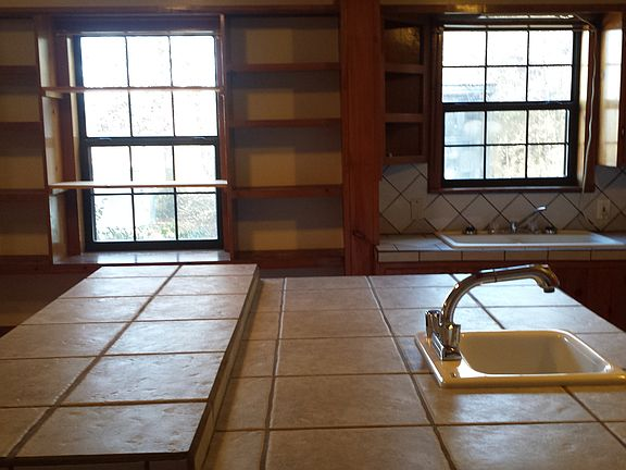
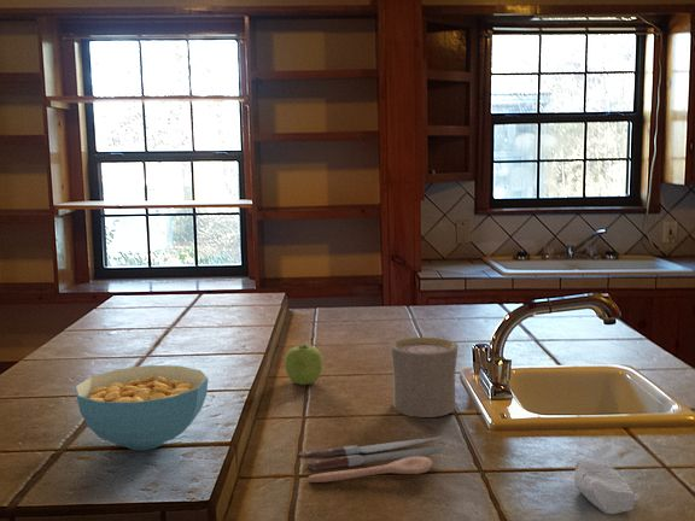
+ fruit (303, 362)
+ spoon (381, 458)
+ soap bar (602, 485)
+ cup (424, 375)
+ cereal bowl (144, 412)
